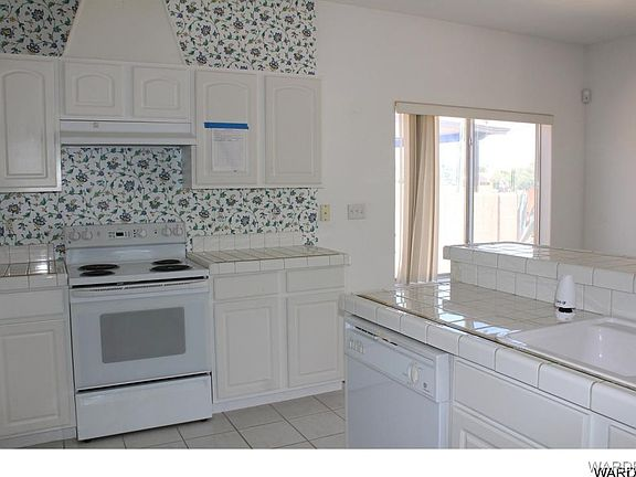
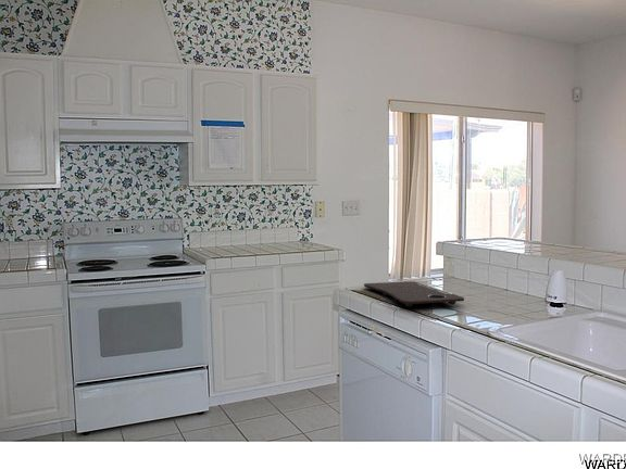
+ cutting board (410, 293)
